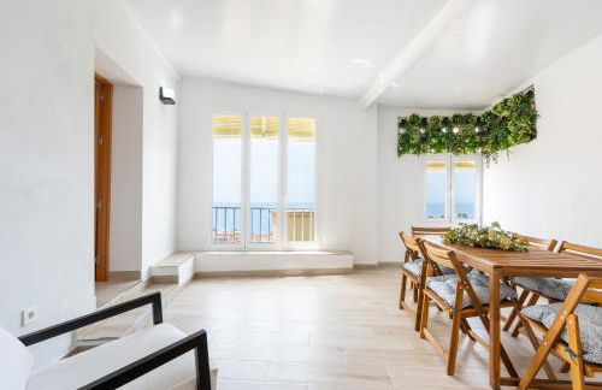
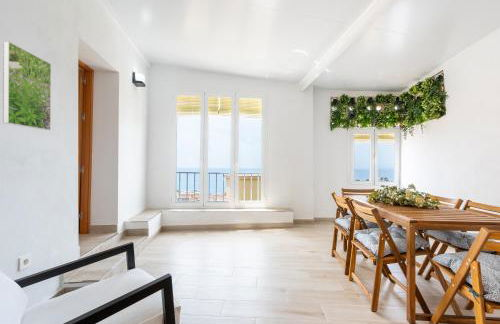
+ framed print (29, 90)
